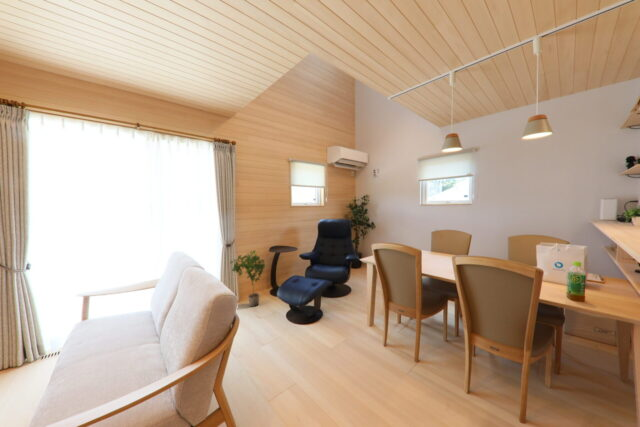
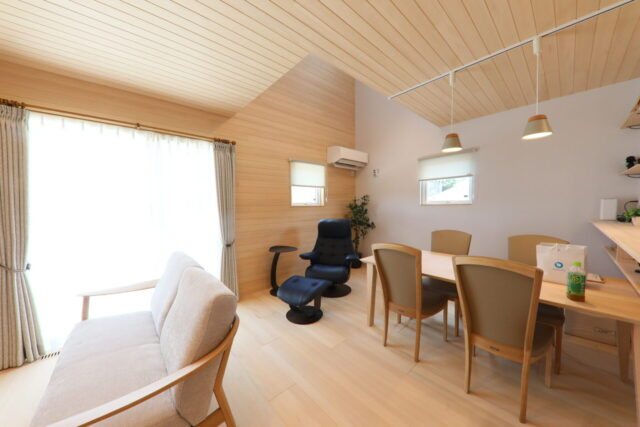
- potted plant (250, 279)
